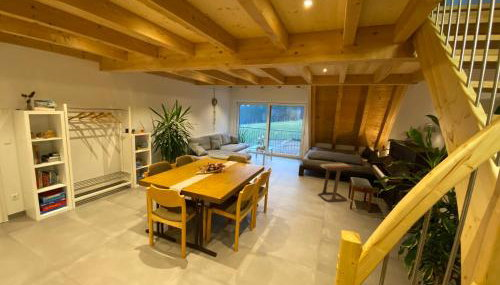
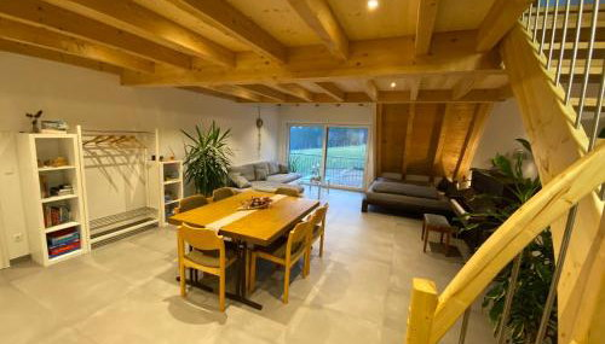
- side table (335, 181)
